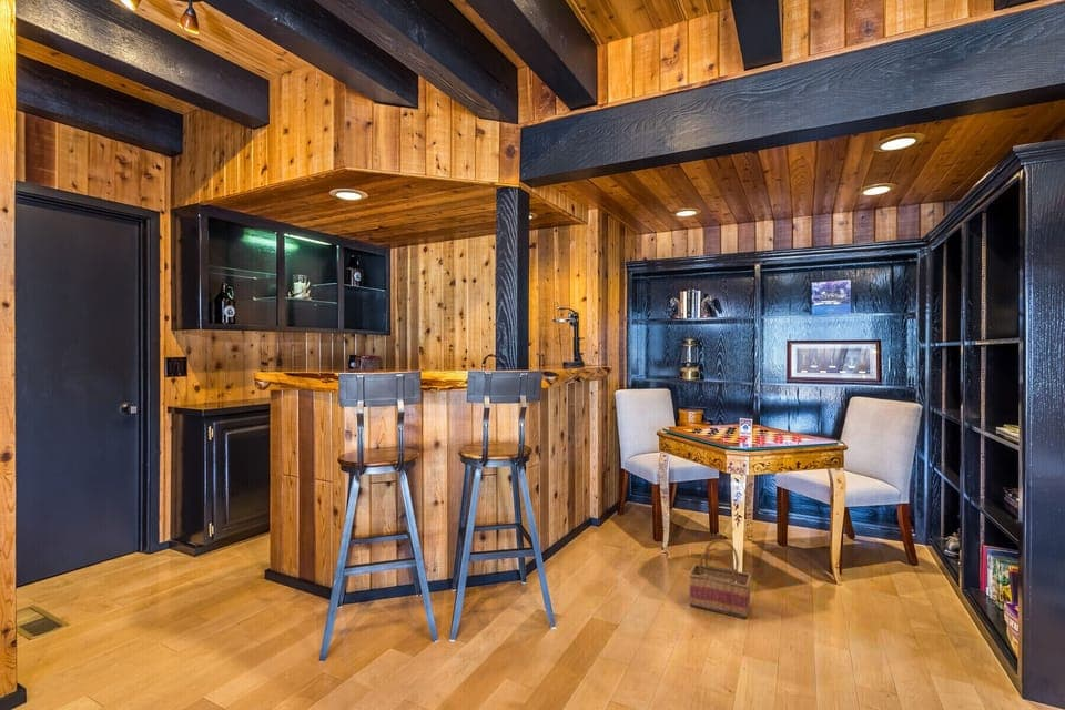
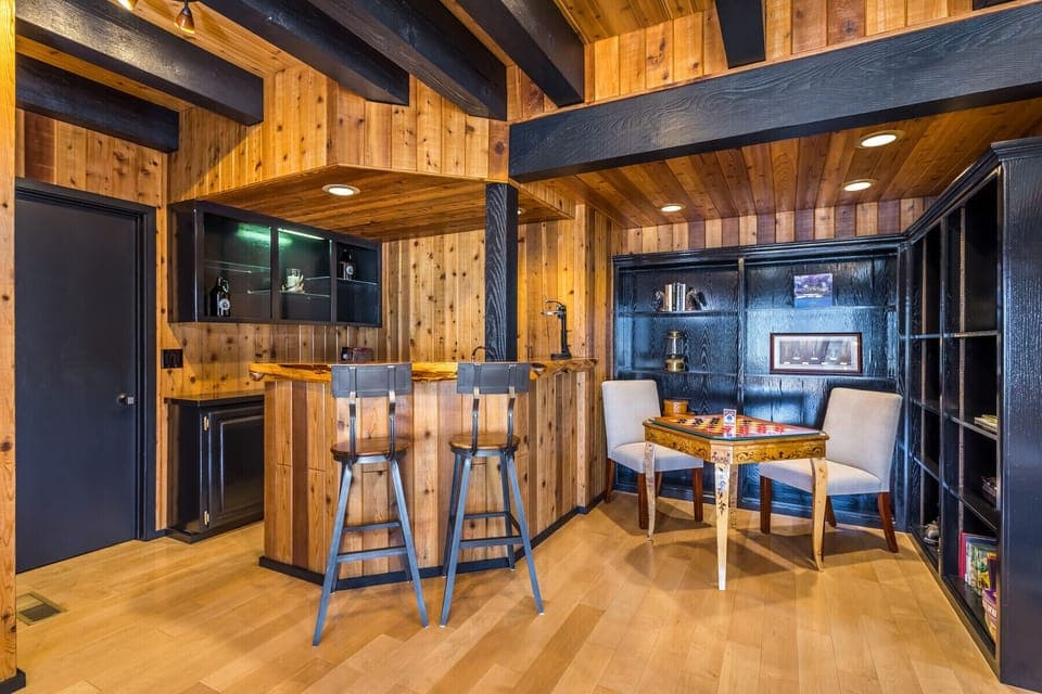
- basket (719, 575)
